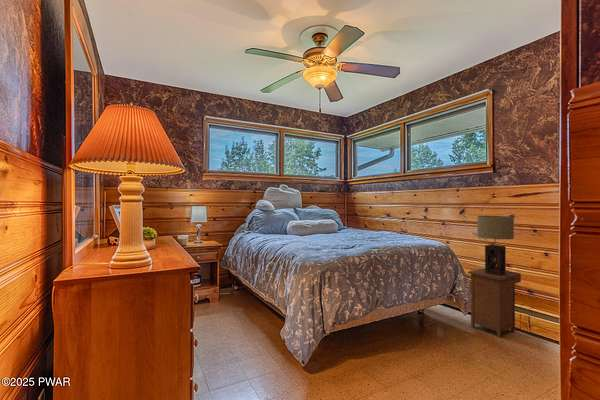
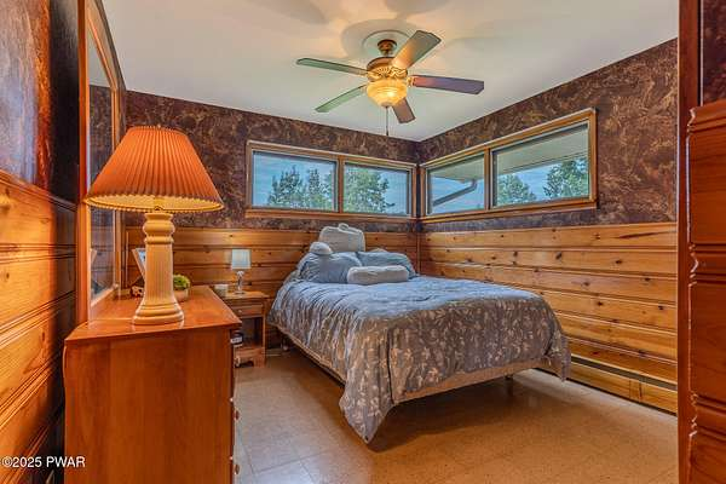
- table lamp (494, 244)
- nightstand (496, 300)
